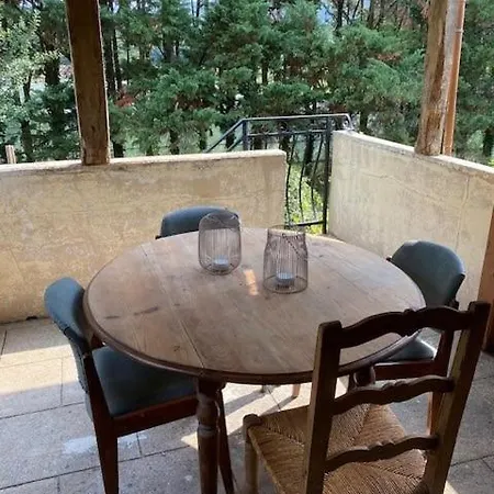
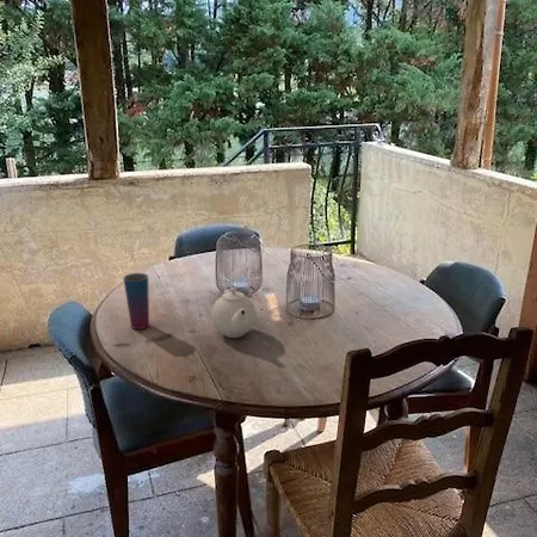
+ cup (137, 301)
+ teapot (233, 310)
